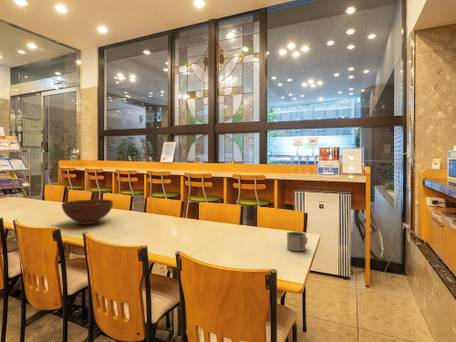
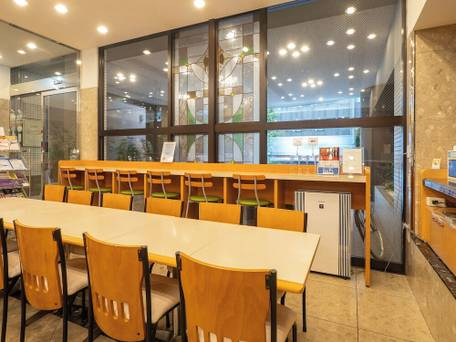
- fruit bowl (88, 212)
- mug (297, 241)
